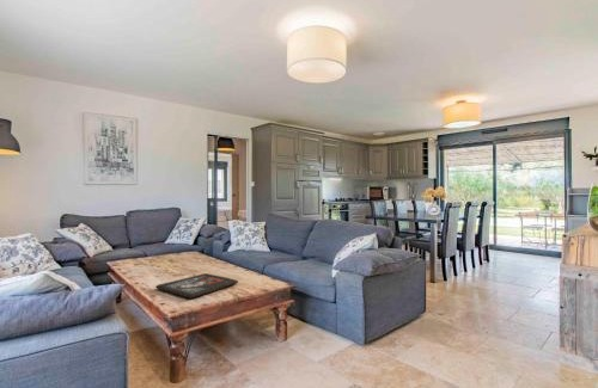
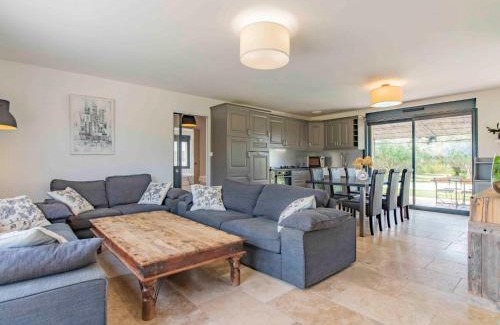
- religious icon (197, 284)
